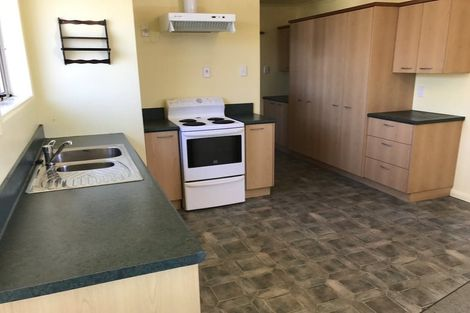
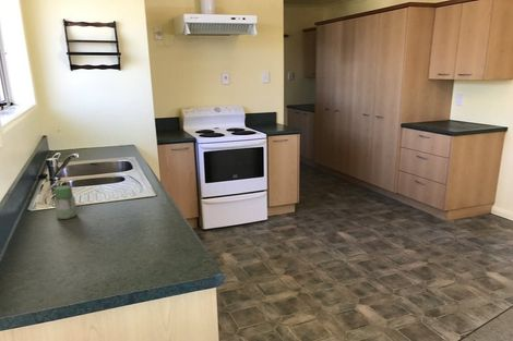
+ jar (64, 202)
